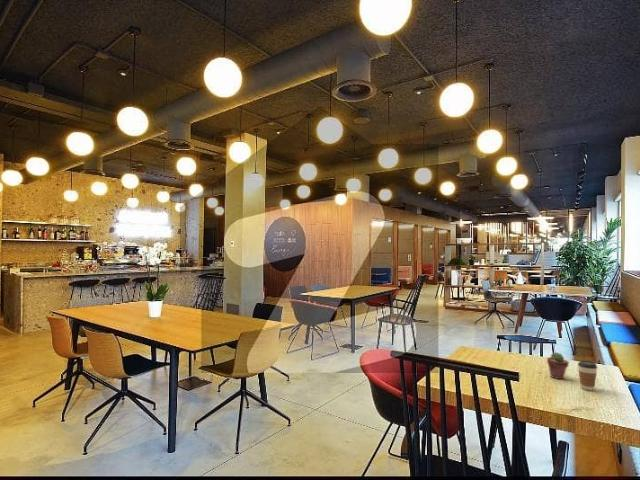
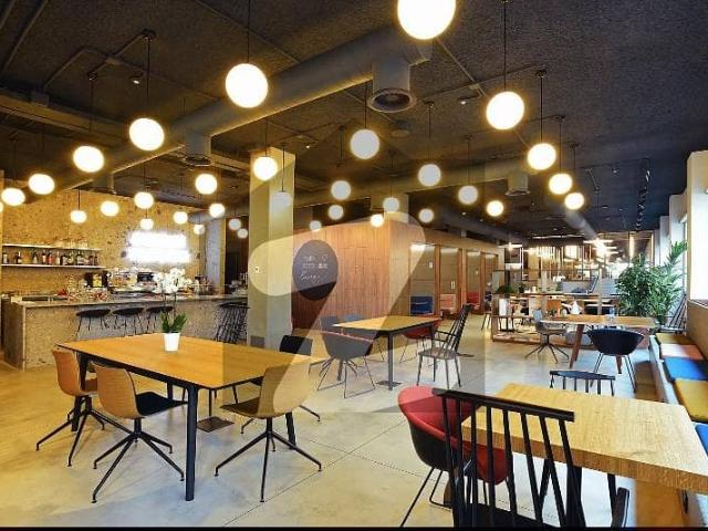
- coffee cup (587, 375)
- potted succulent (557, 364)
